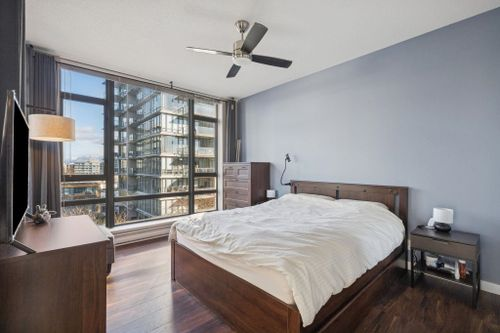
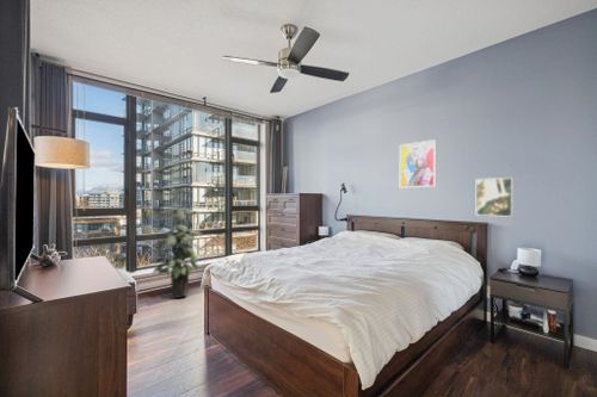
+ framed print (493, 197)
+ indoor plant (177, 249)
+ wall art (417, 165)
